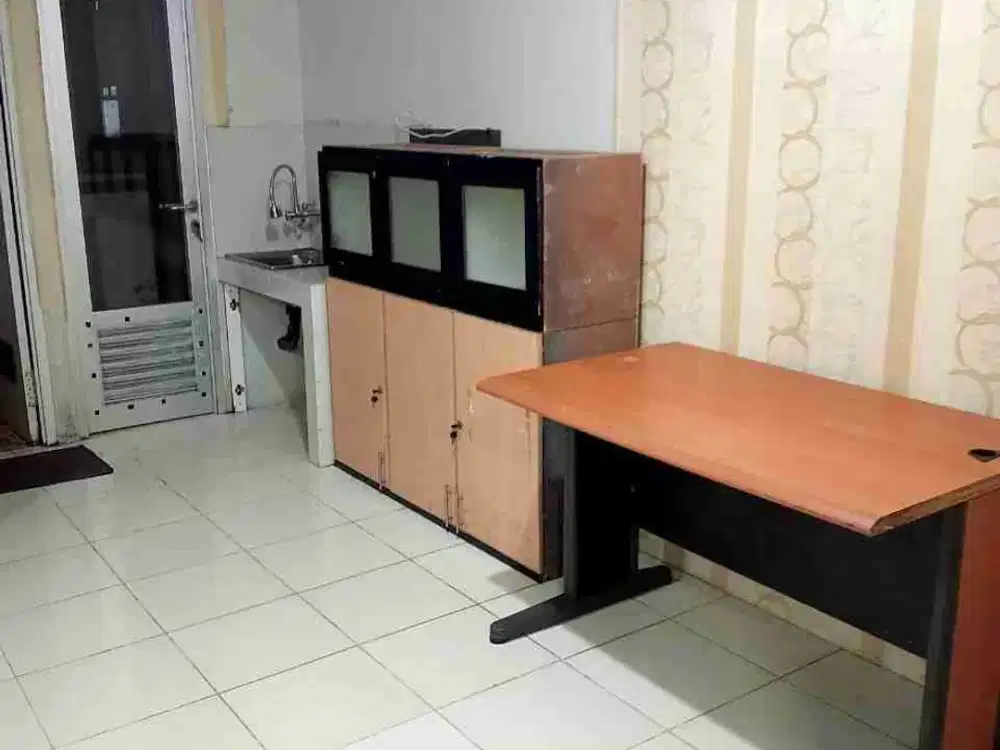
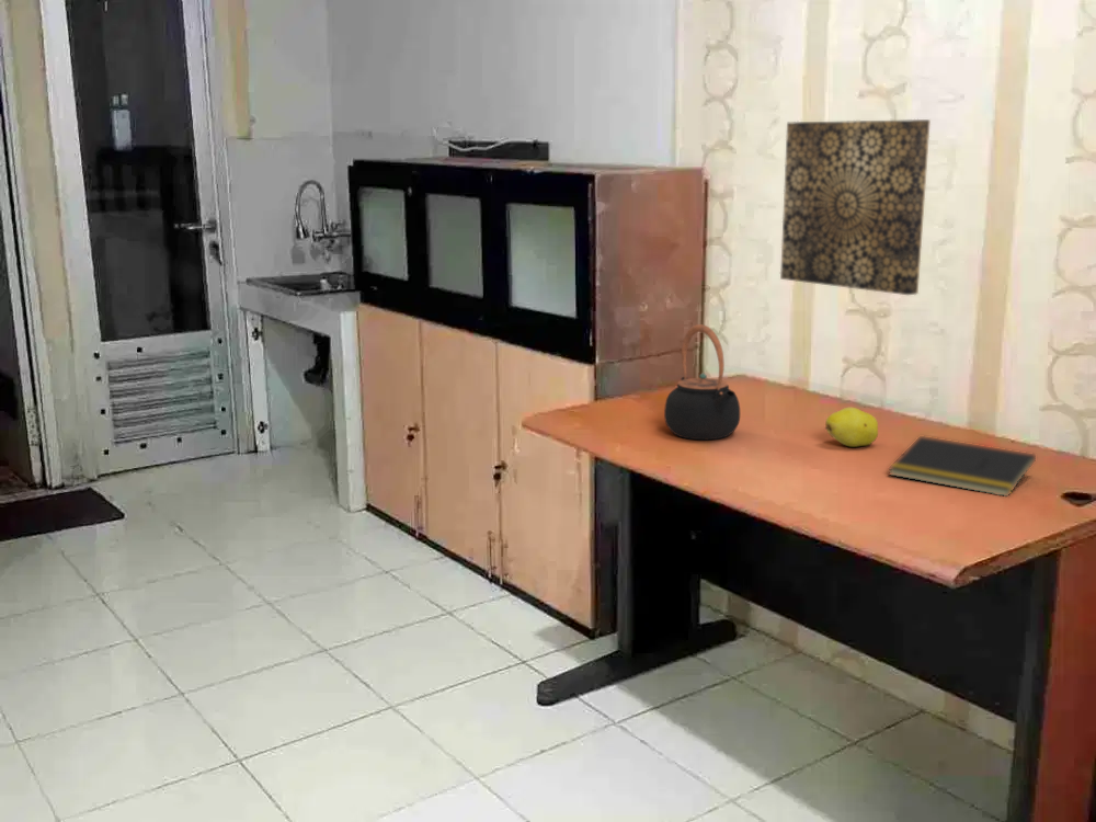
+ fruit (849, 426)
+ teapot (706, 380)
+ wall art (849, 205)
+ notepad (961, 464)
